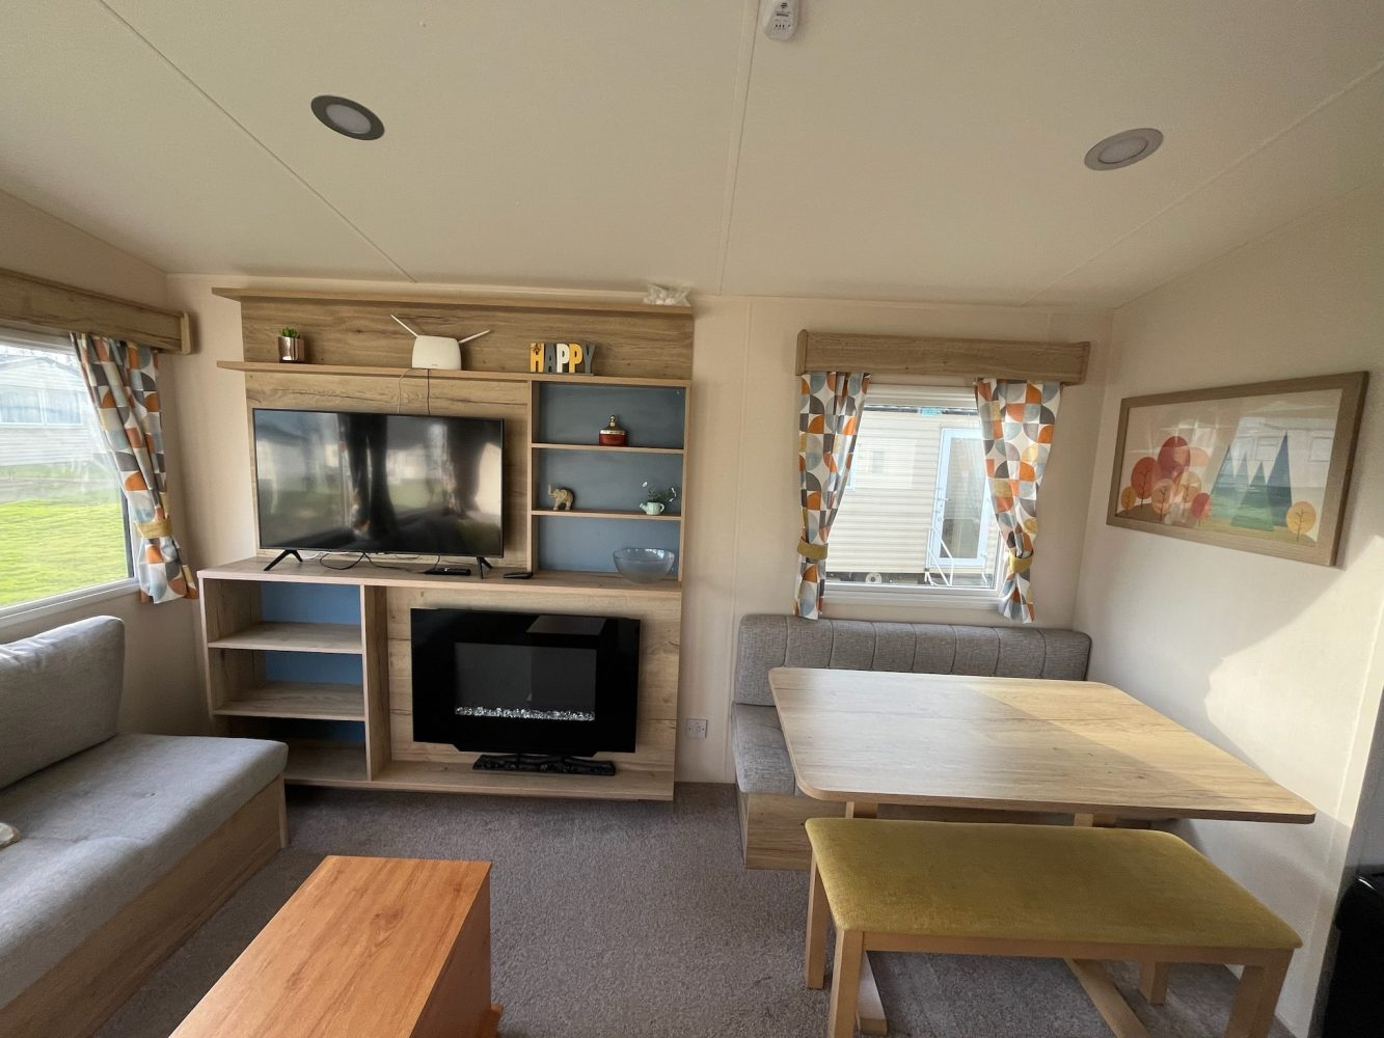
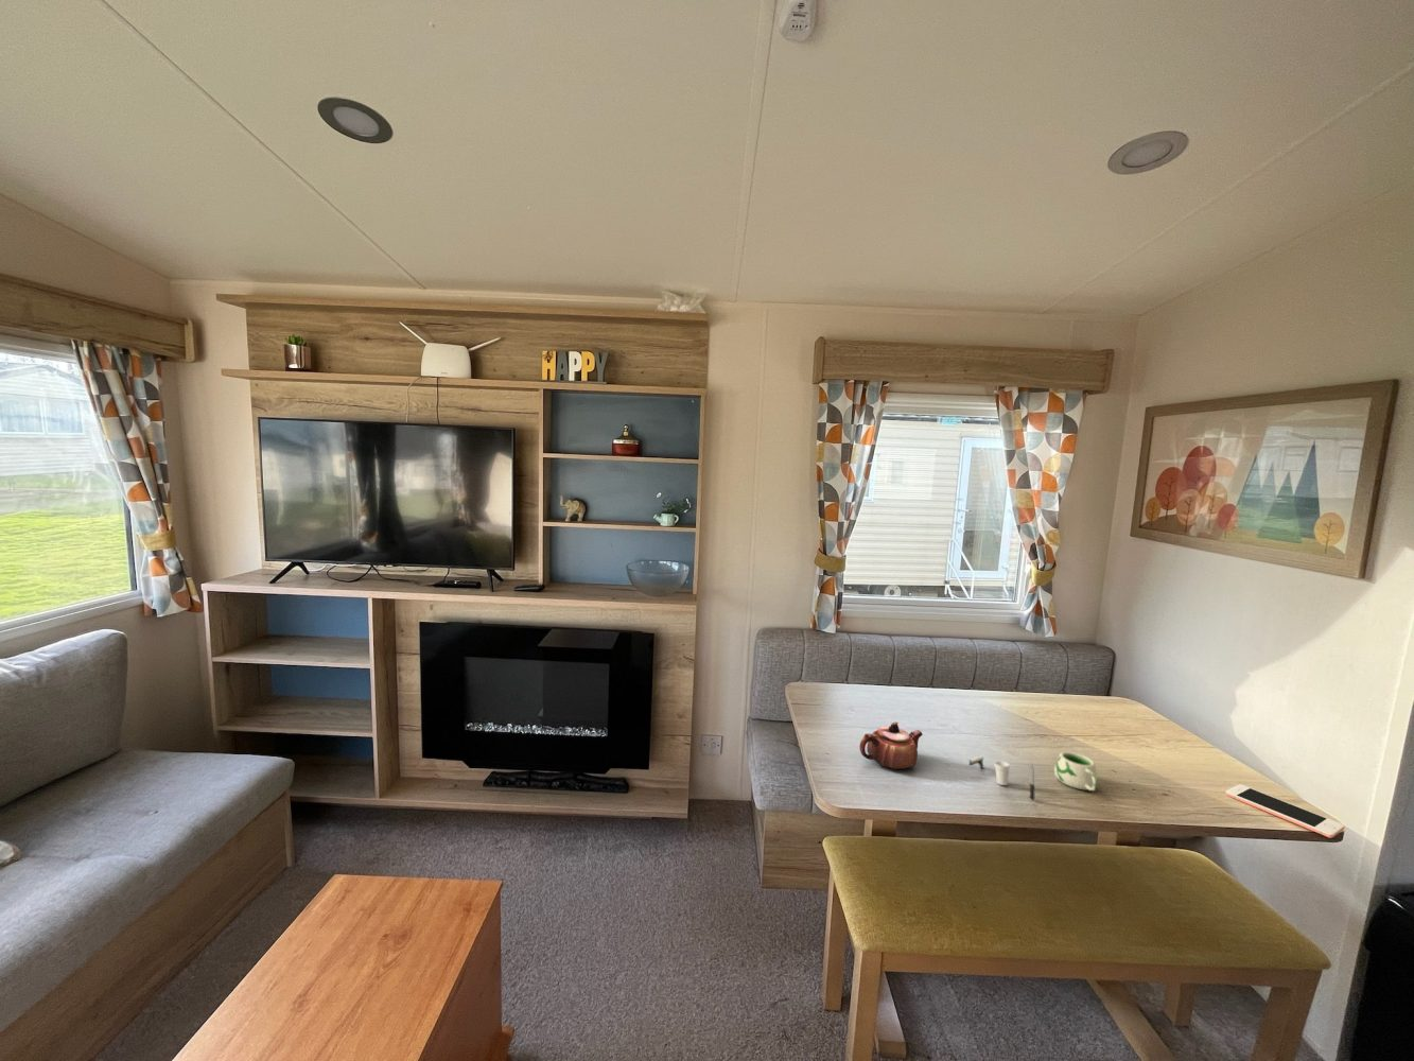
+ mug (1079, 772)
+ cup (1005, 767)
+ teapot (891, 740)
+ cell phone (1281, 808)
